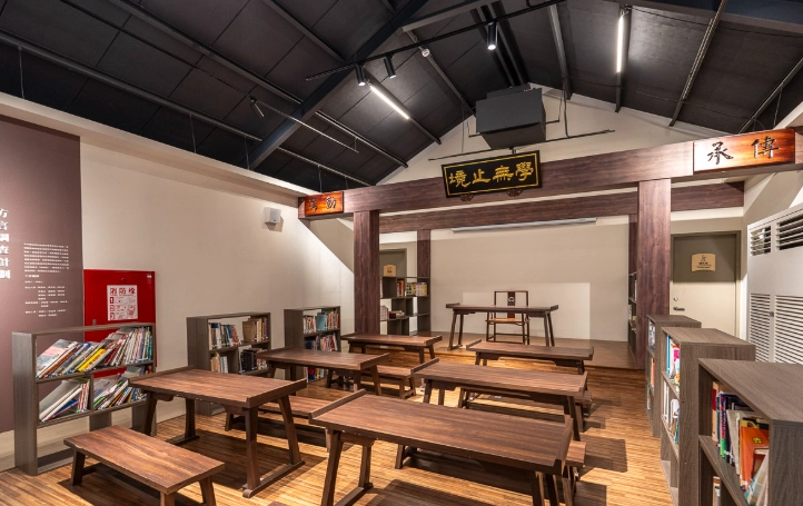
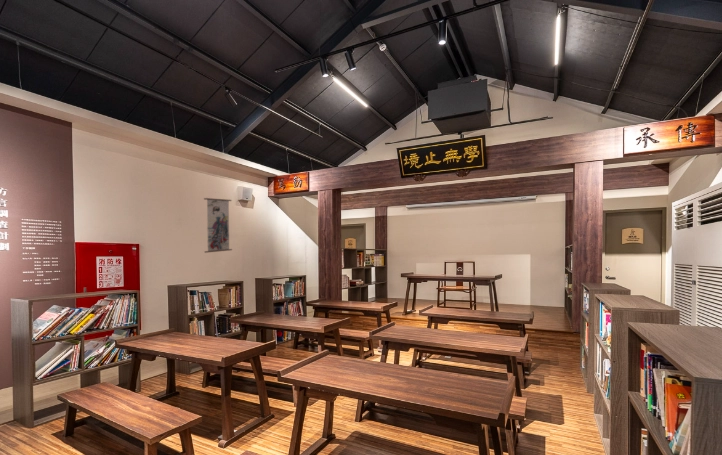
+ wall scroll (218, 221)
